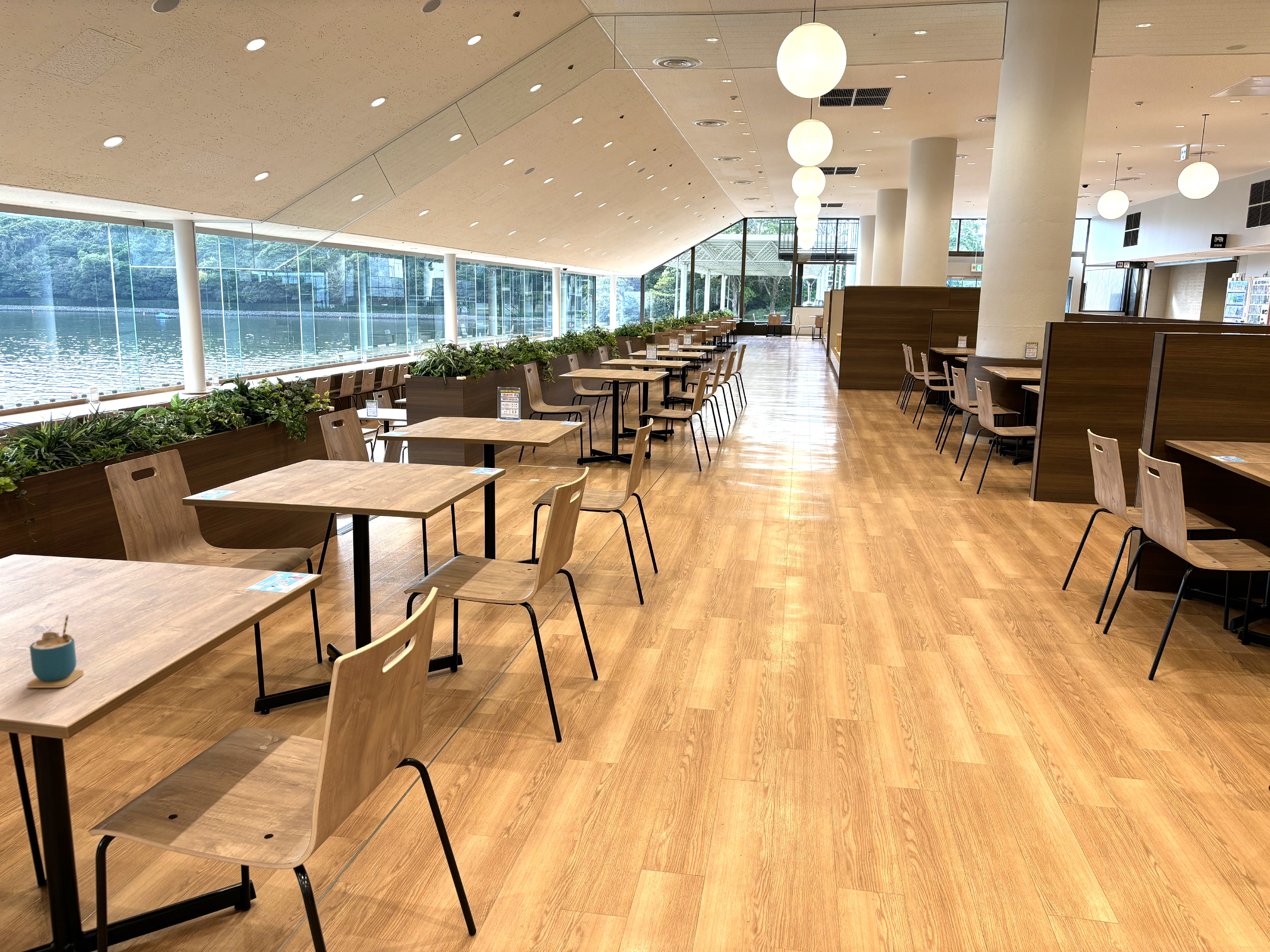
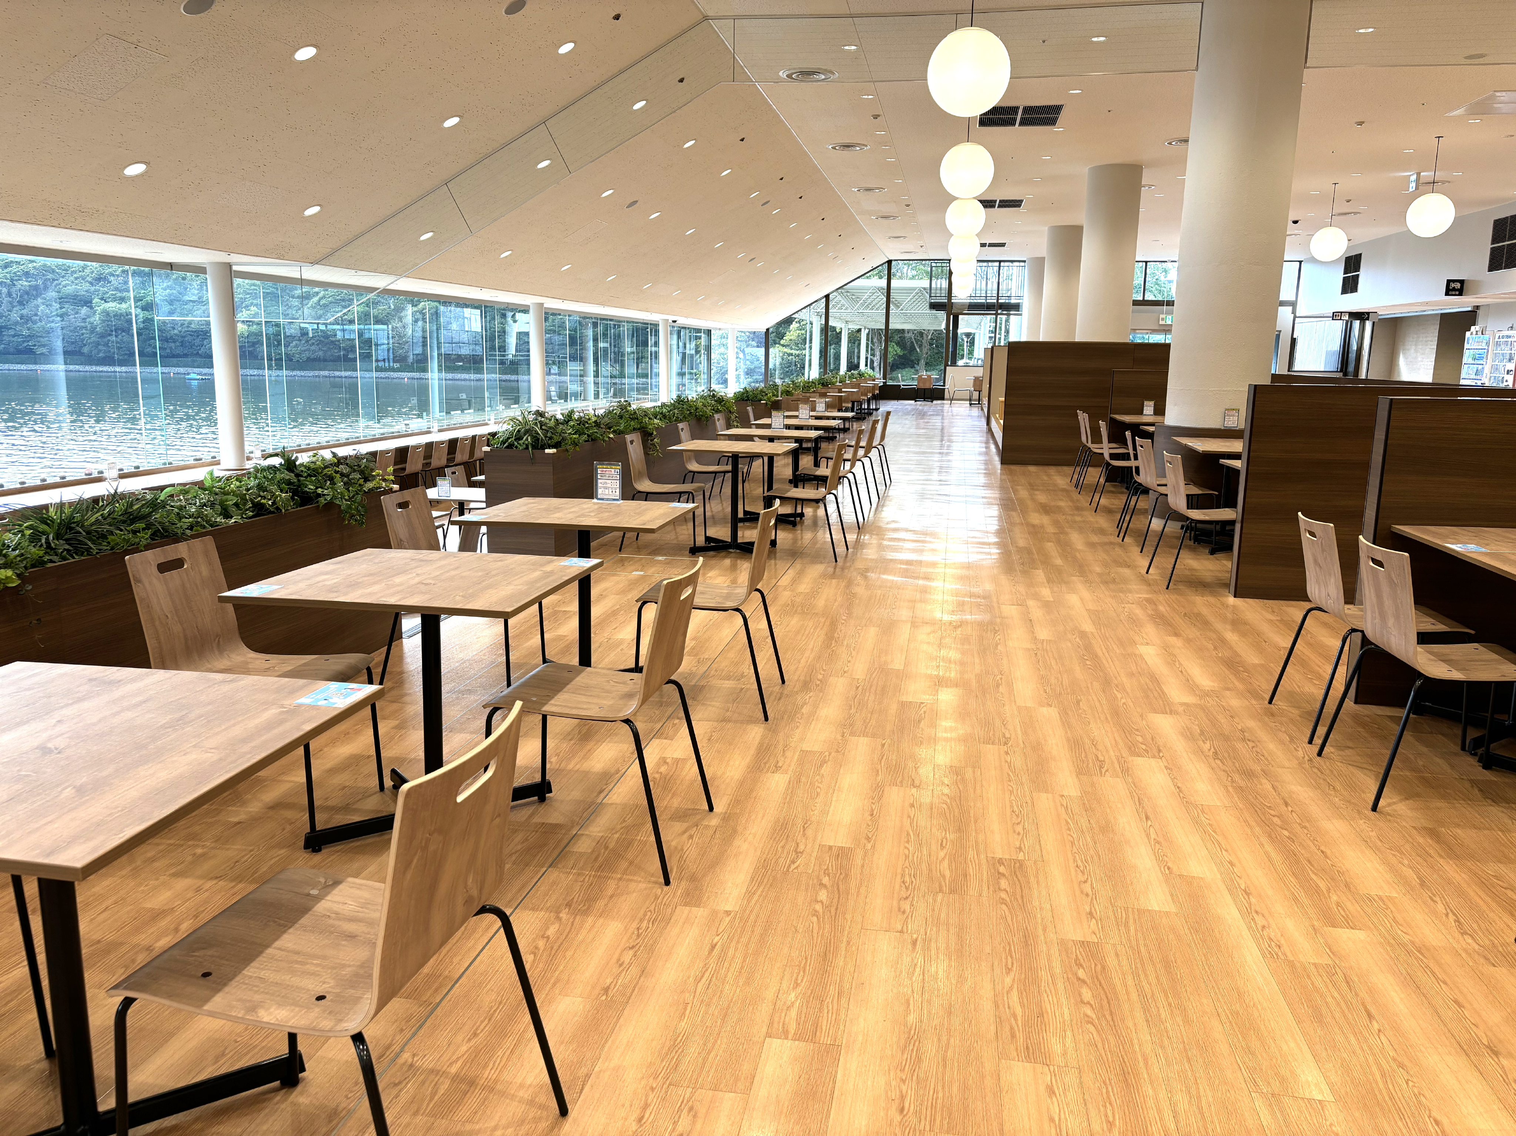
- cup (53, 649)
